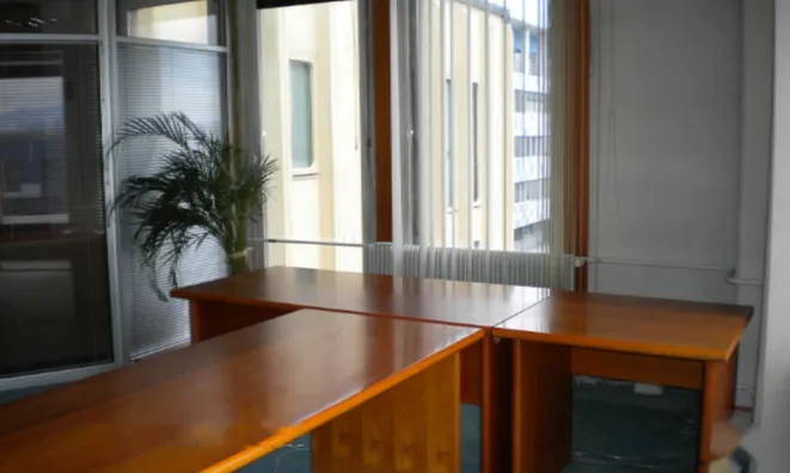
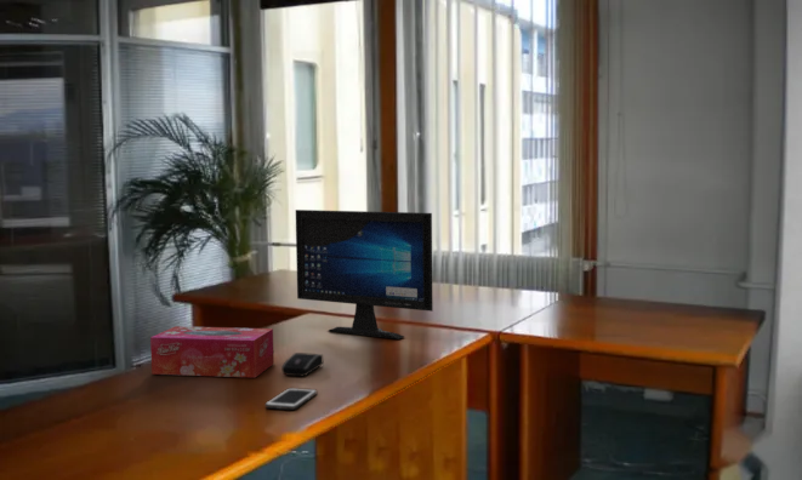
+ computer monitor (369, 272)
+ cell phone (291, 398)
+ computer mouse (302, 364)
+ tissue box (212, 350)
